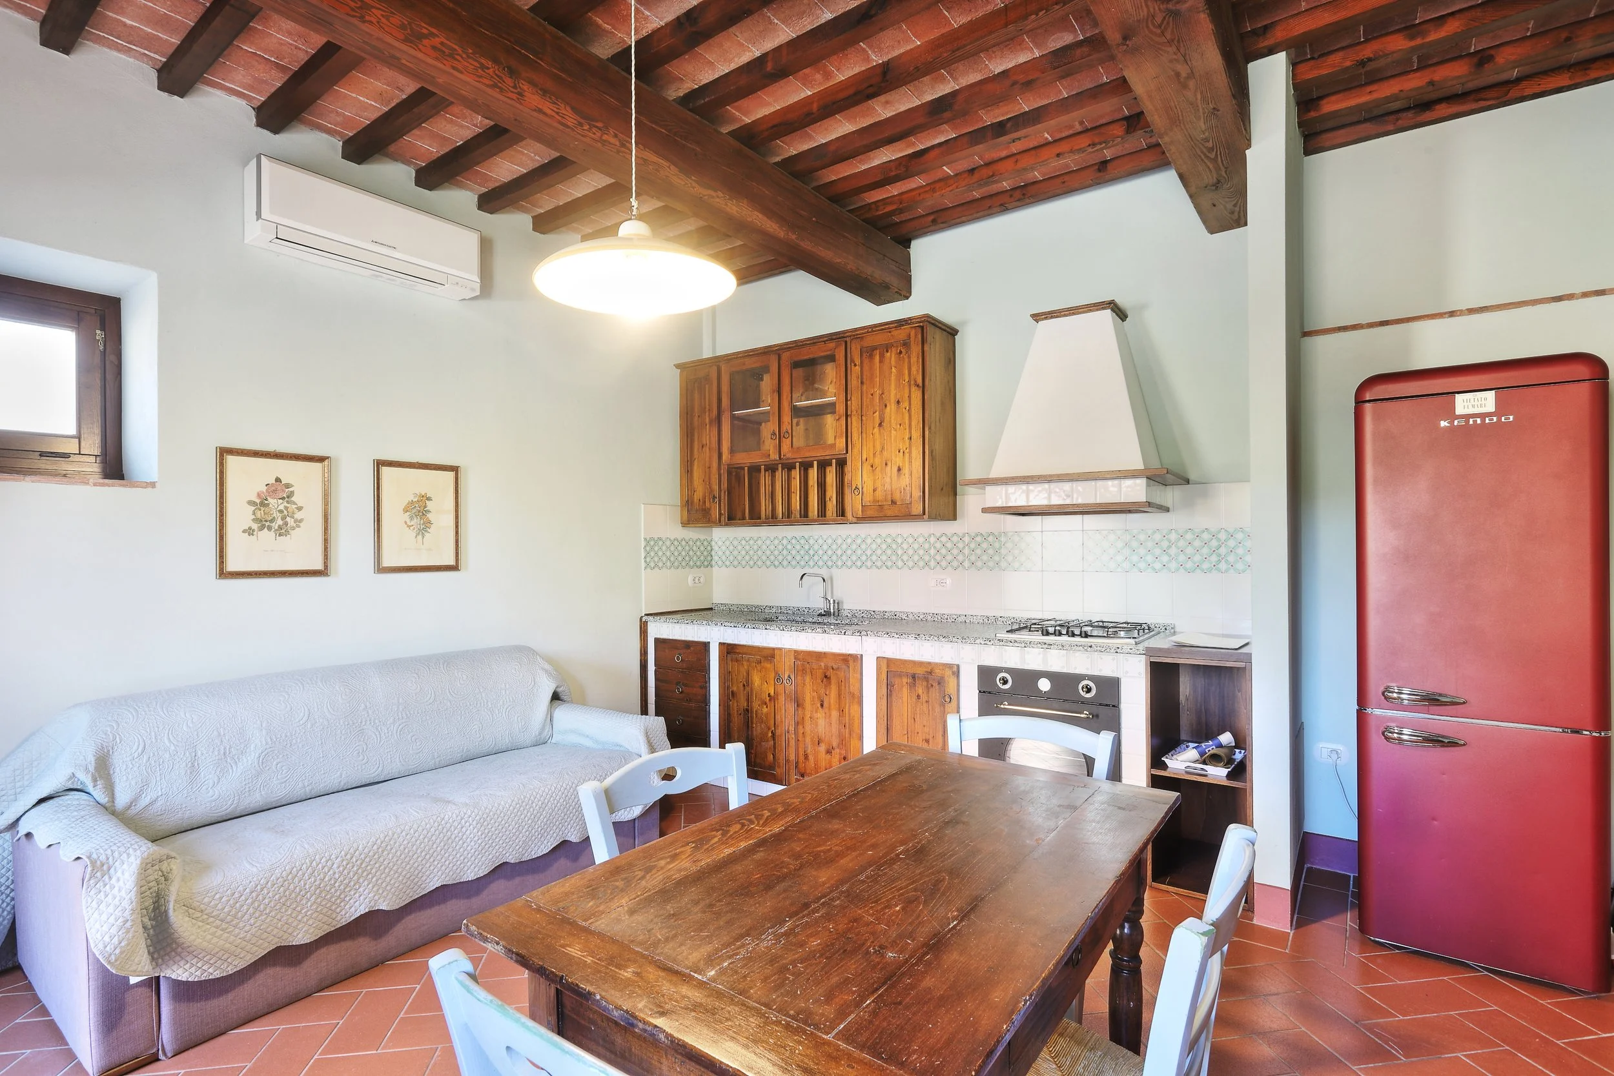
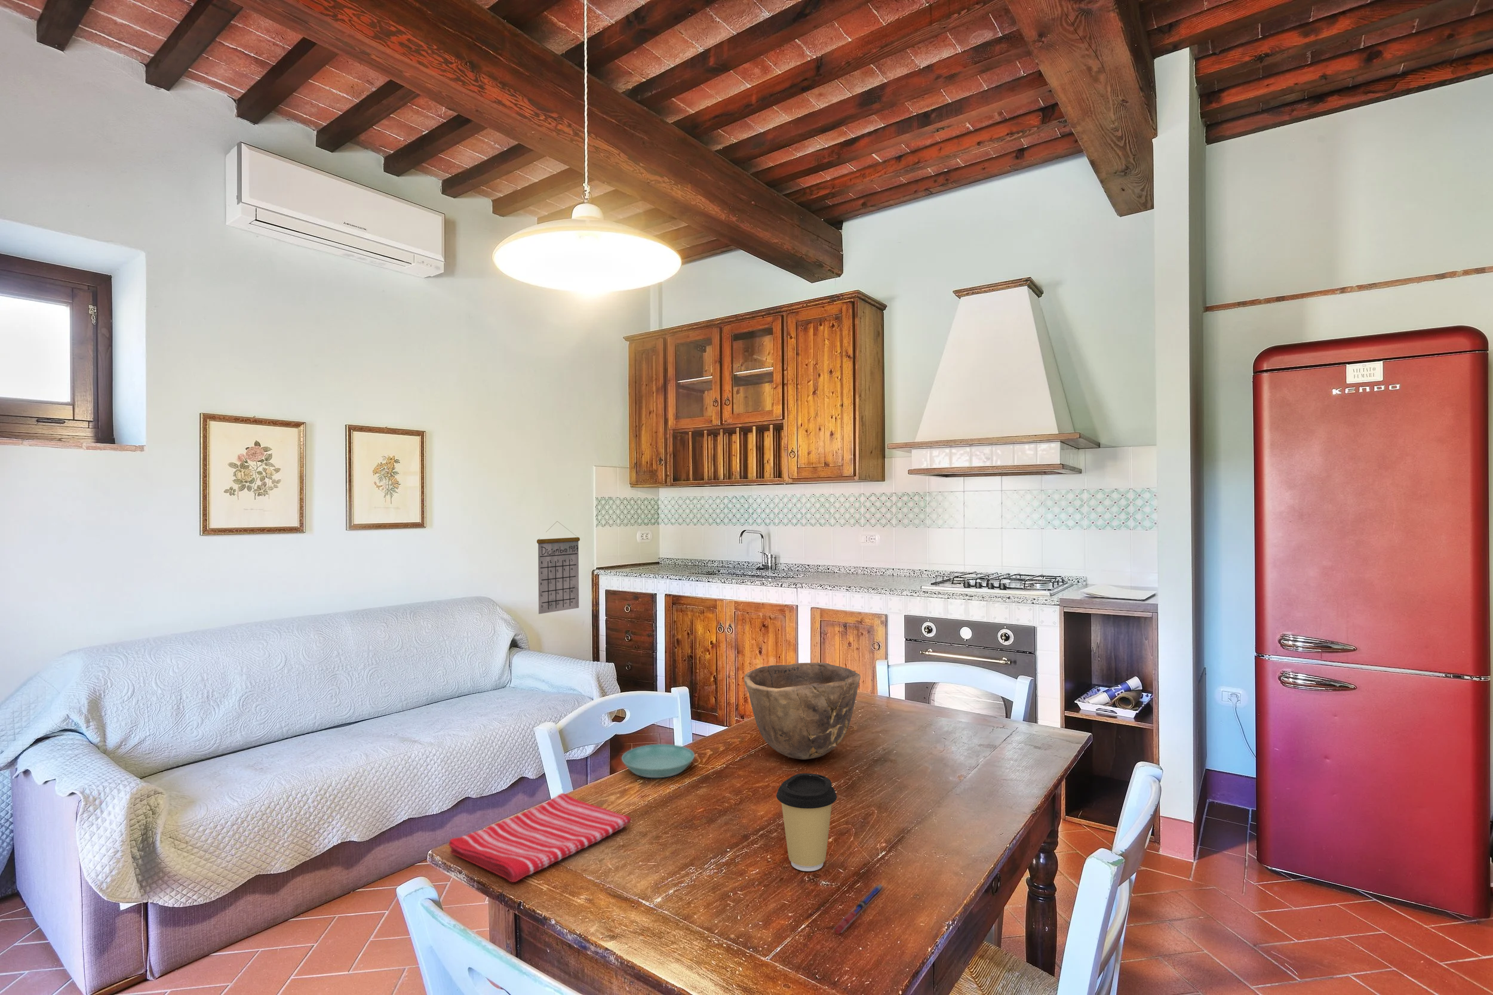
+ dish towel (542, 832)
+ bowl (801, 713)
+ calendar (559, 566)
+ saucer (658, 762)
+ coffee cup (806, 823)
+ pen (860, 905)
